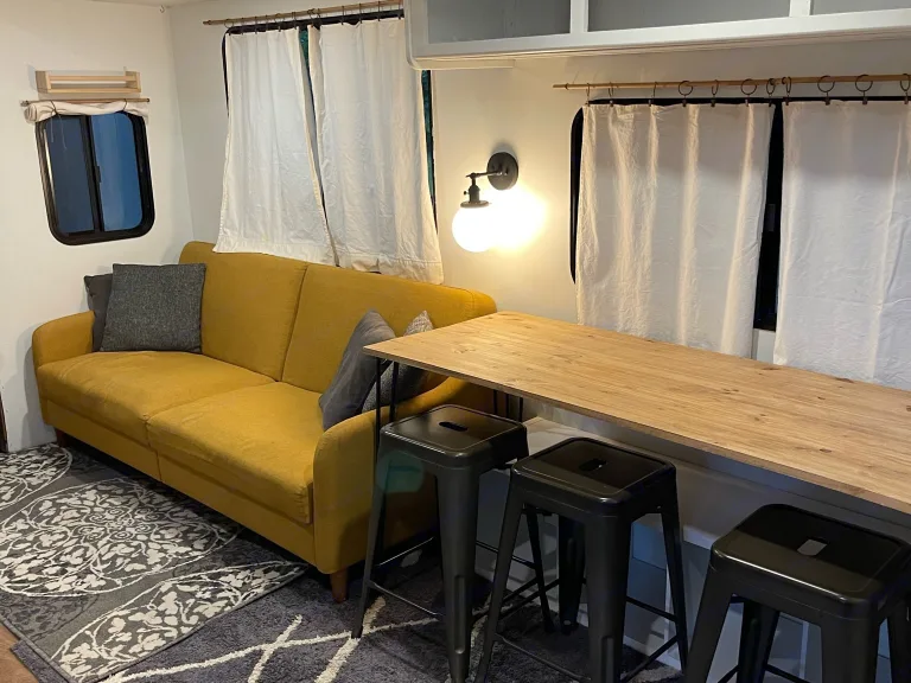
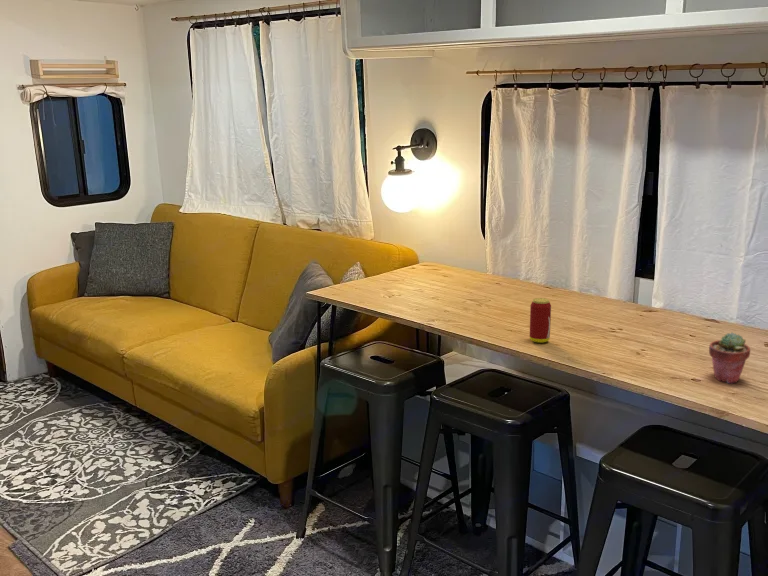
+ beverage can (540, 320)
+ potted succulent (728, 355)
